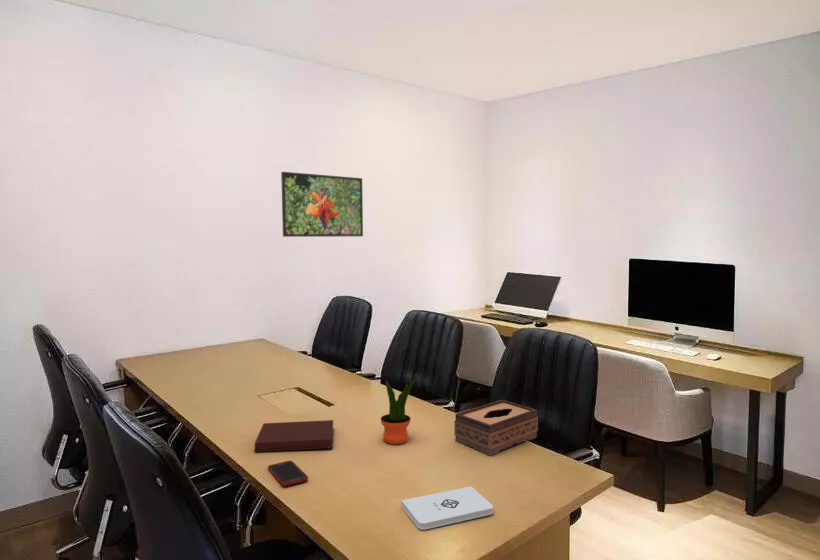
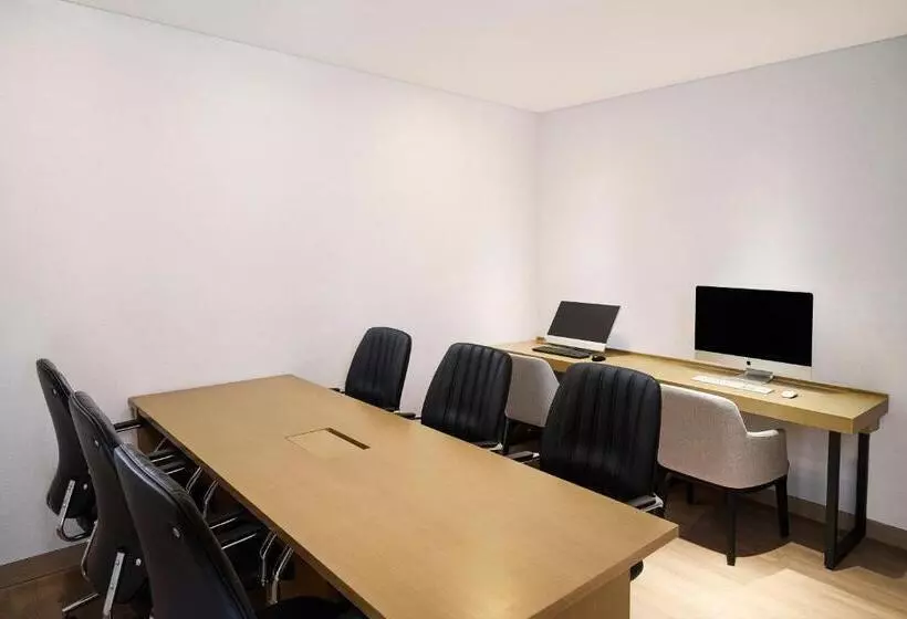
- potted plant (401, 405)
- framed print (324, 206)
- notepad (447, 506)
- tissue box (496, 425)
- cell phone (287, 472)
- notebook (296, 435)
